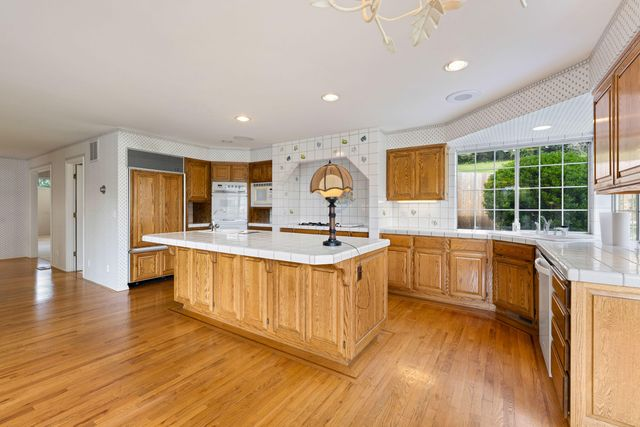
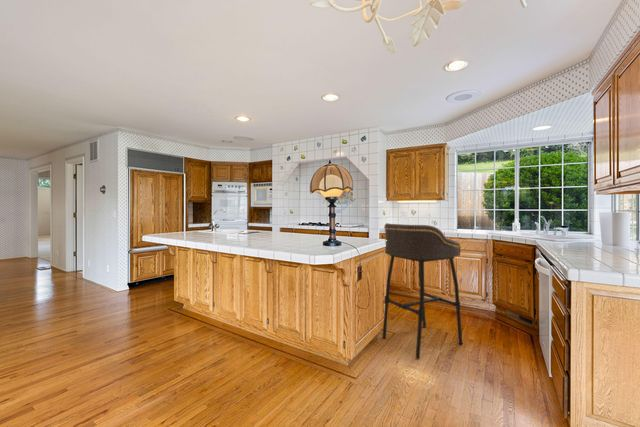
+ bar stool (421, 282)
